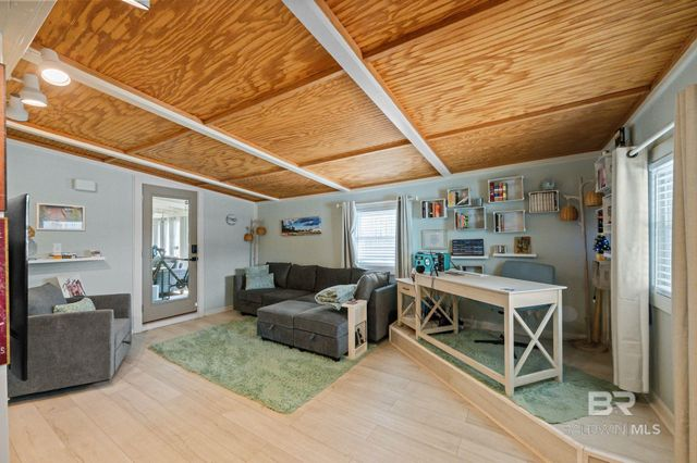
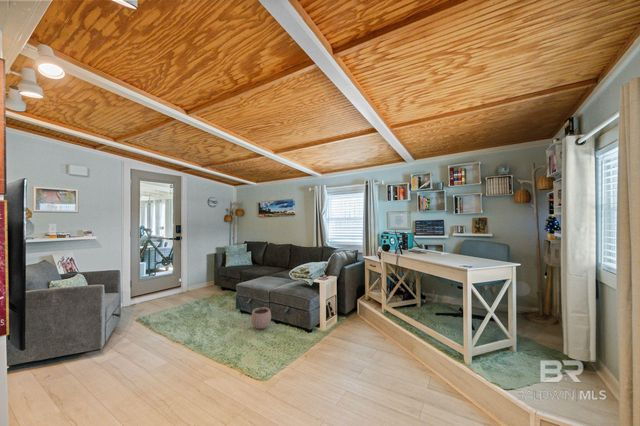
+ plant pot (261, 315)
